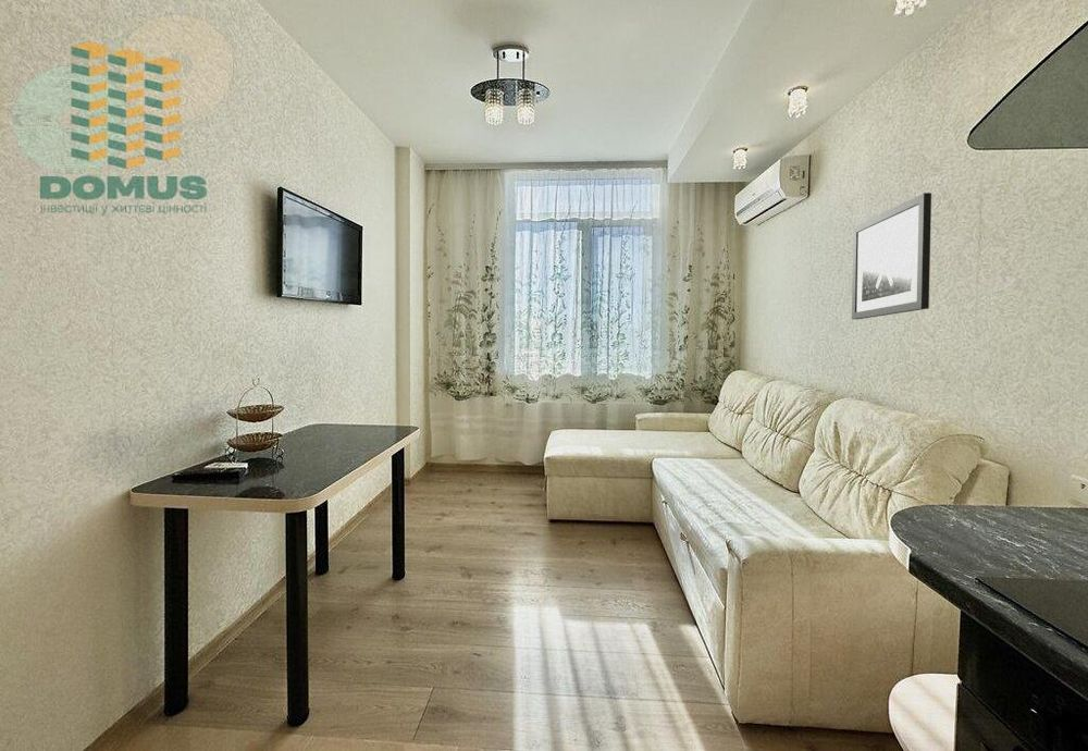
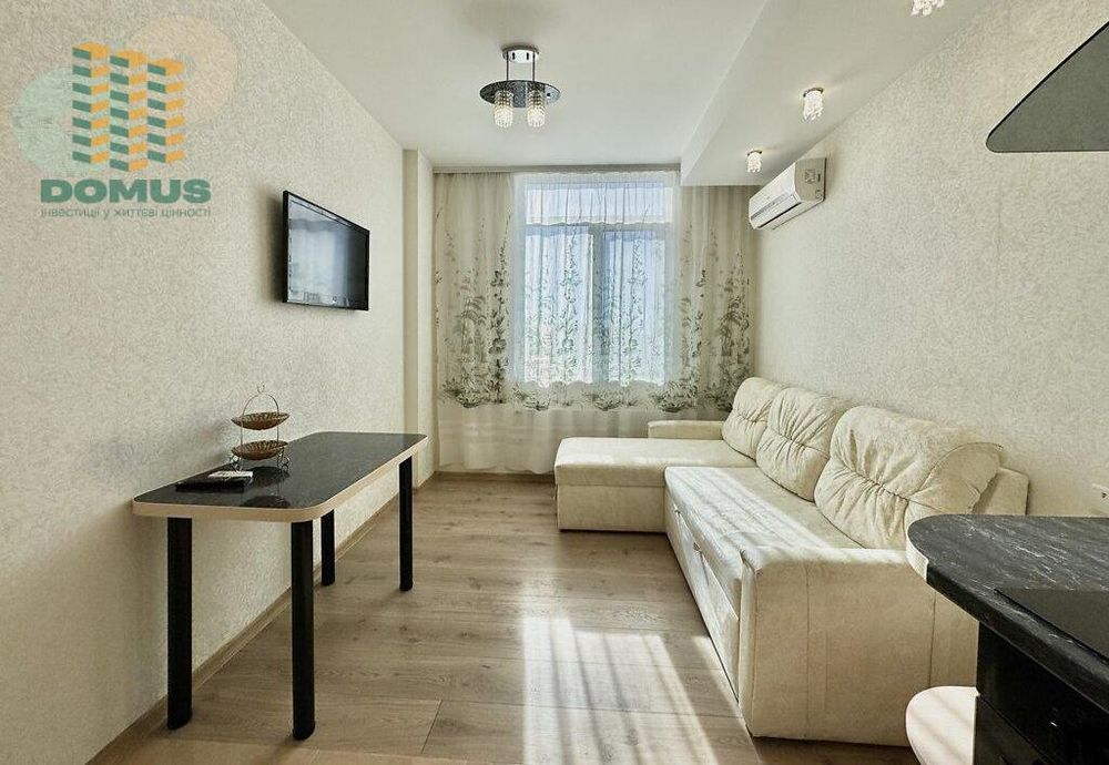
- wall art (887, 263)
